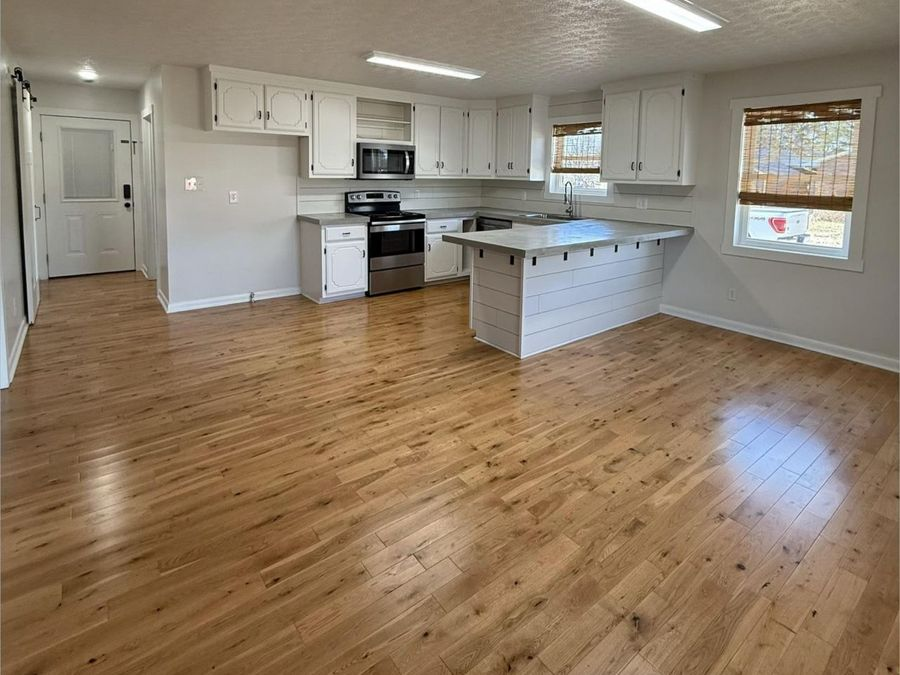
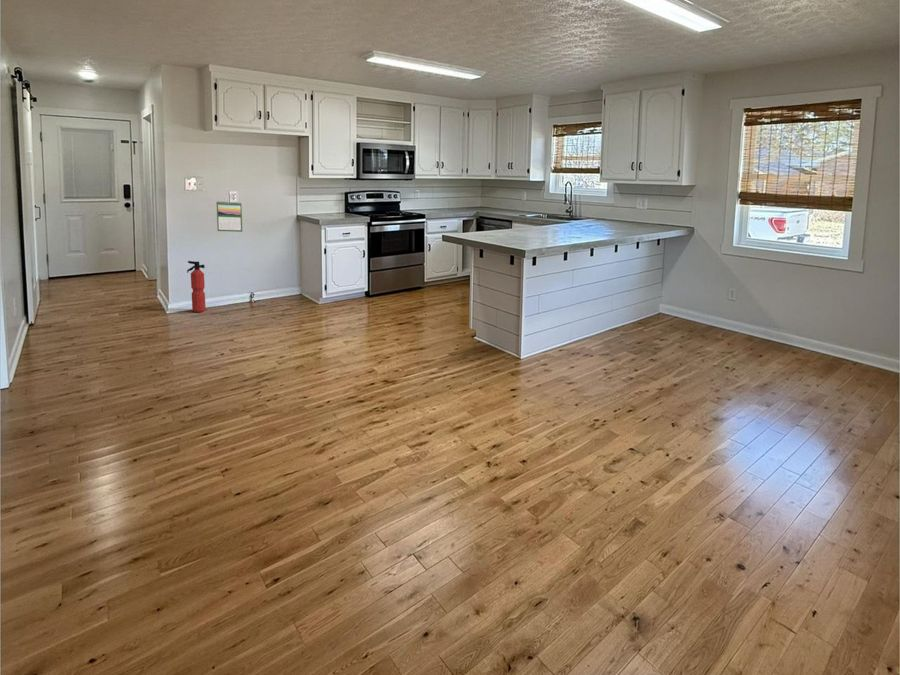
+ calendar (229, 216)
+ fire extinguisher (196, 286)
